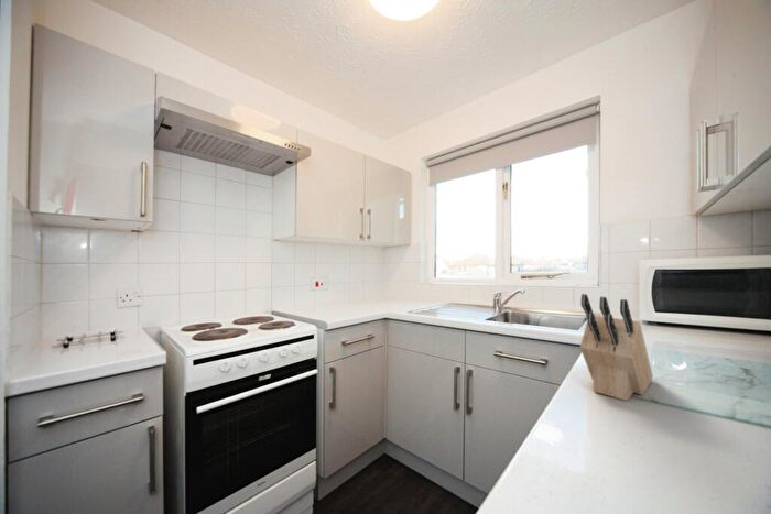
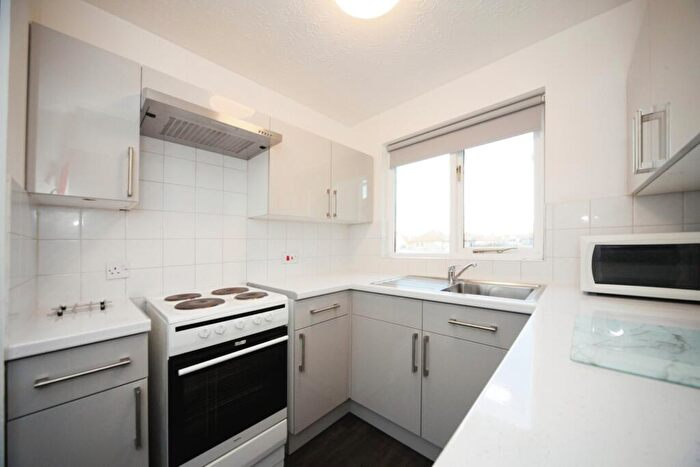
- knife block (616, 340)
